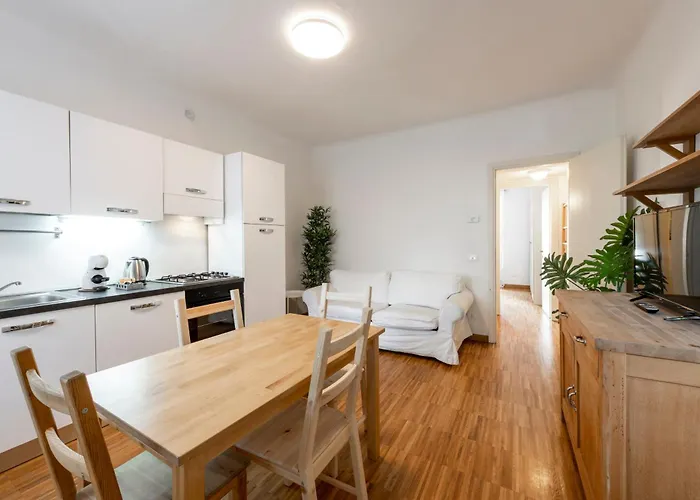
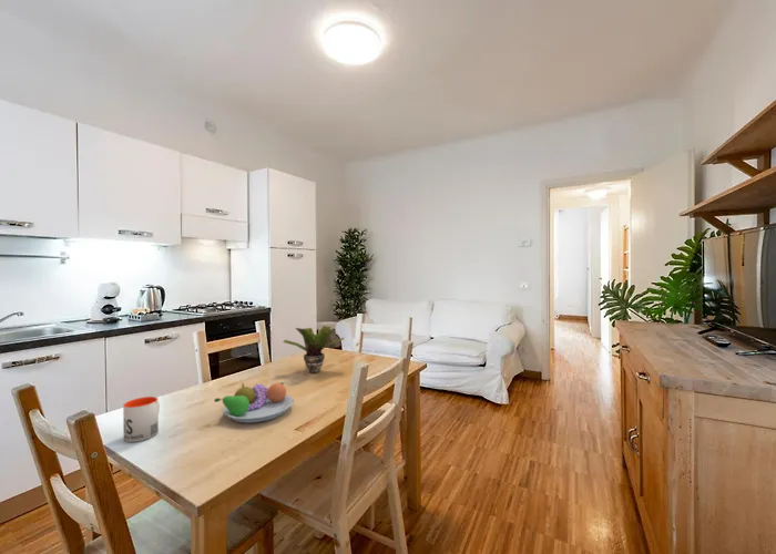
+ fruit bowl (256, 398)
+ potted plant (315, 348)
+ mug (145, 416)
